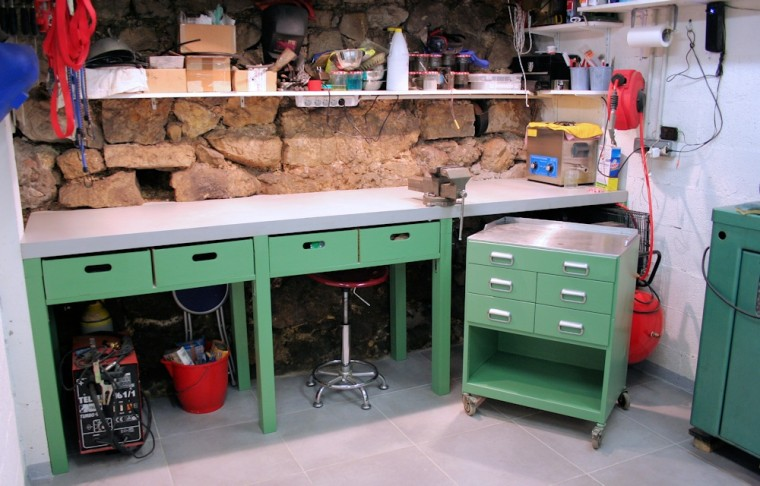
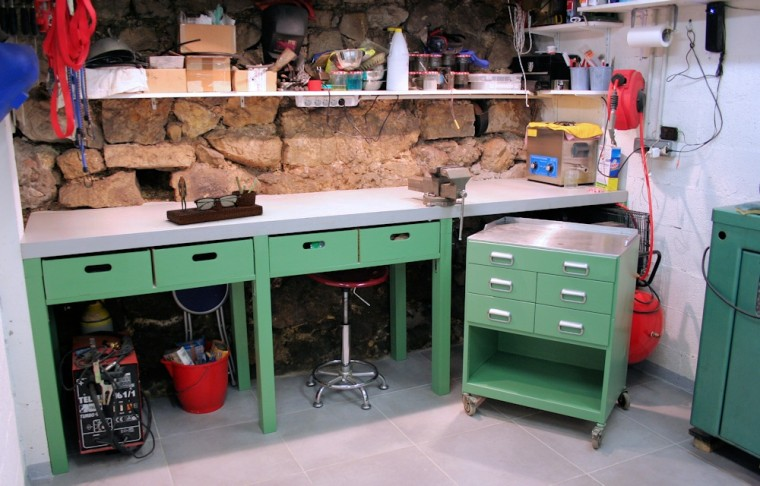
+ desk organizer (219, 197)
